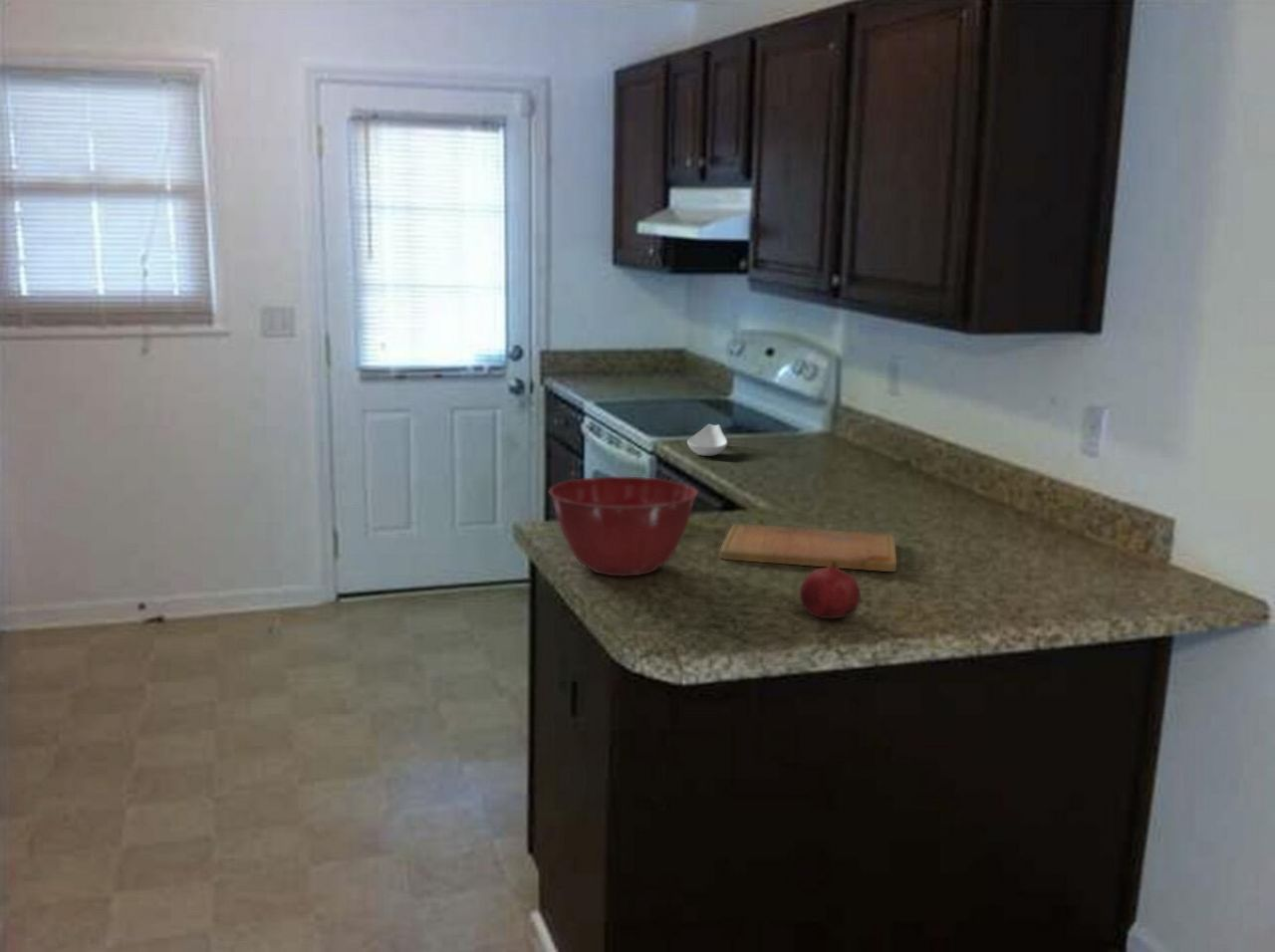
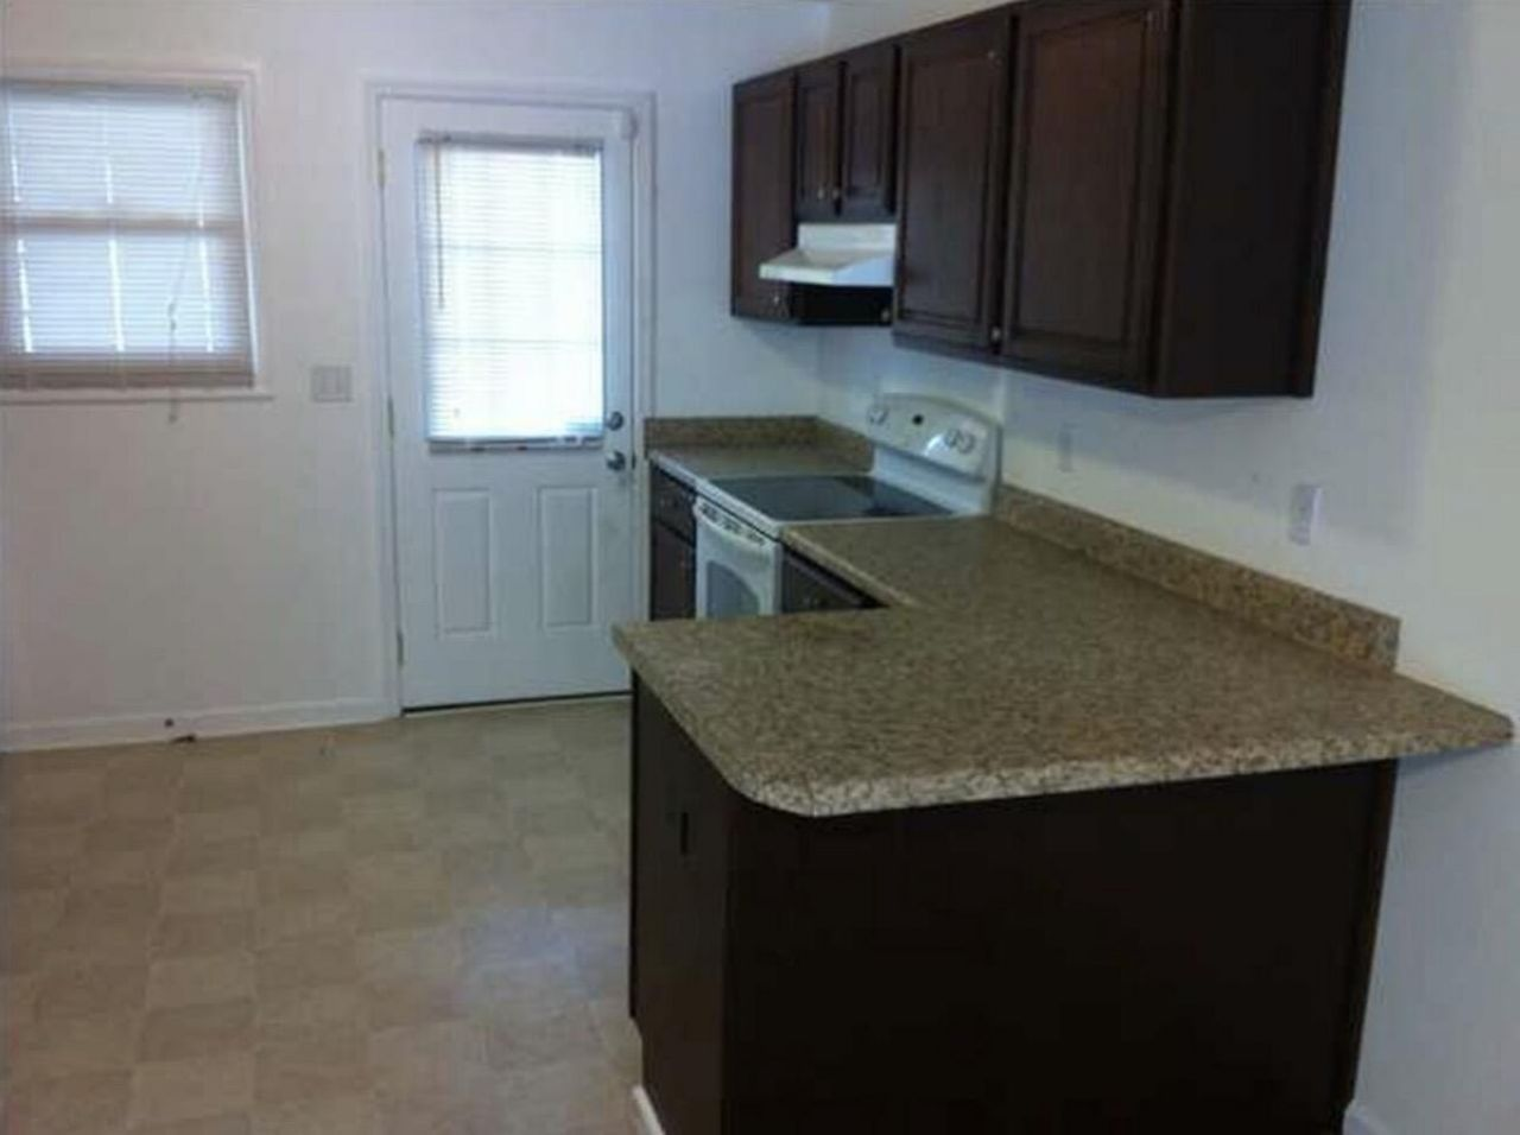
- spoon rest (709, 438)
- fruit (830, 589)
- cutting board (809, 546)
- mixing bowl (623, 528)
